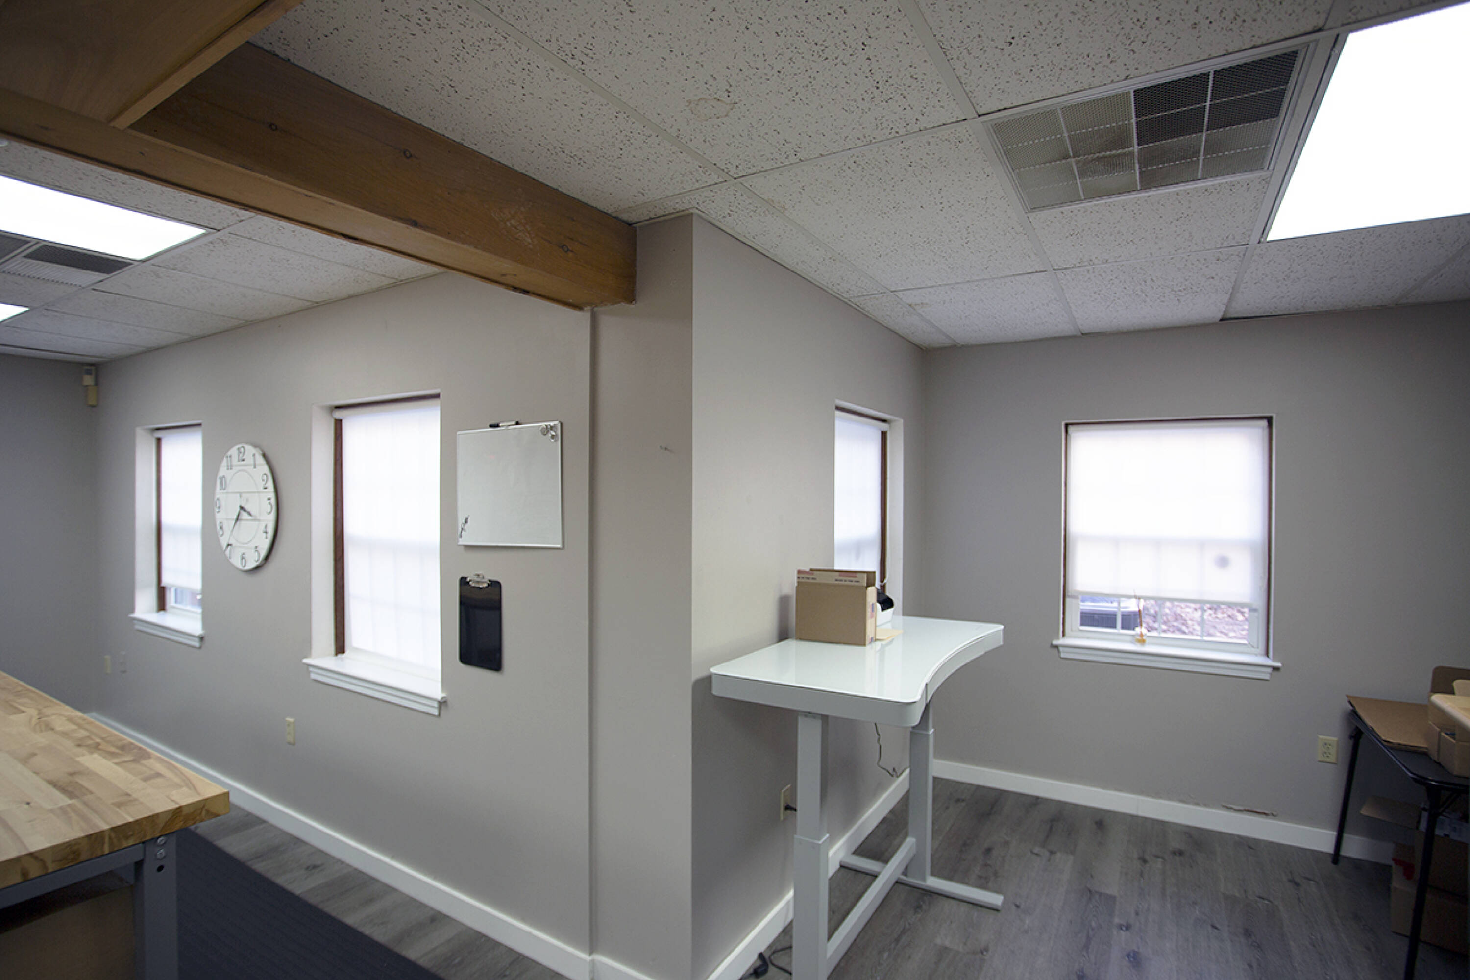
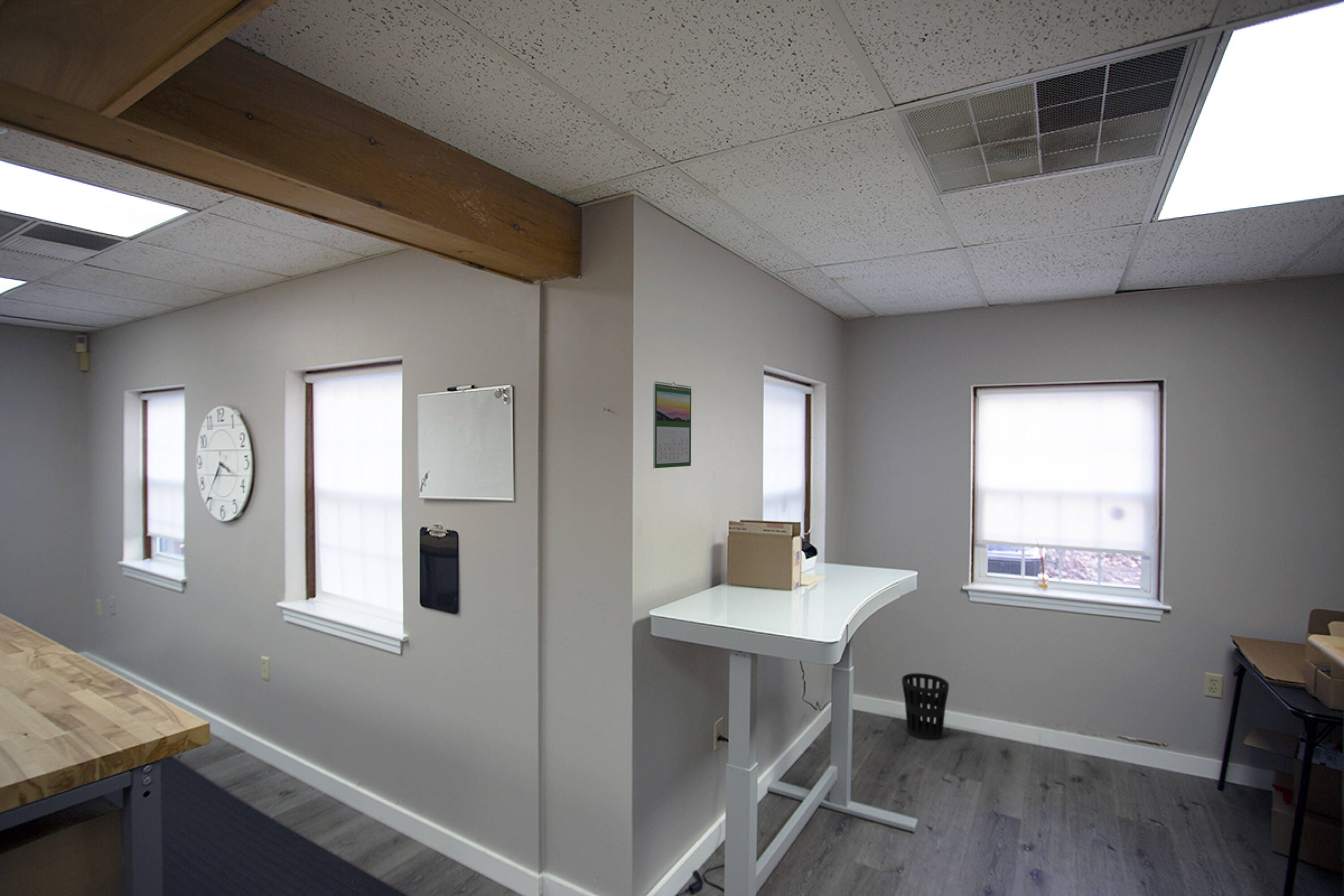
+ wastebasket (925, 706)
+ calendar (673, 424)
